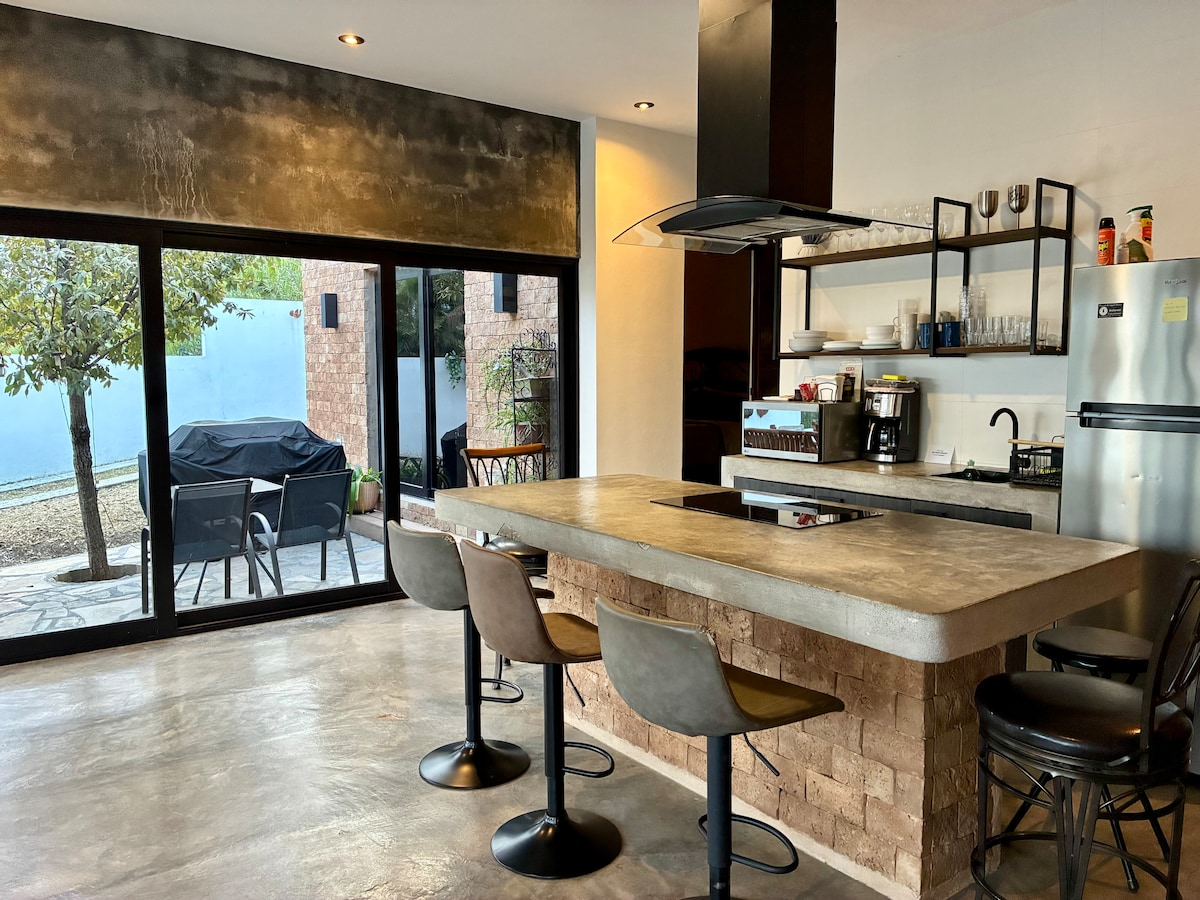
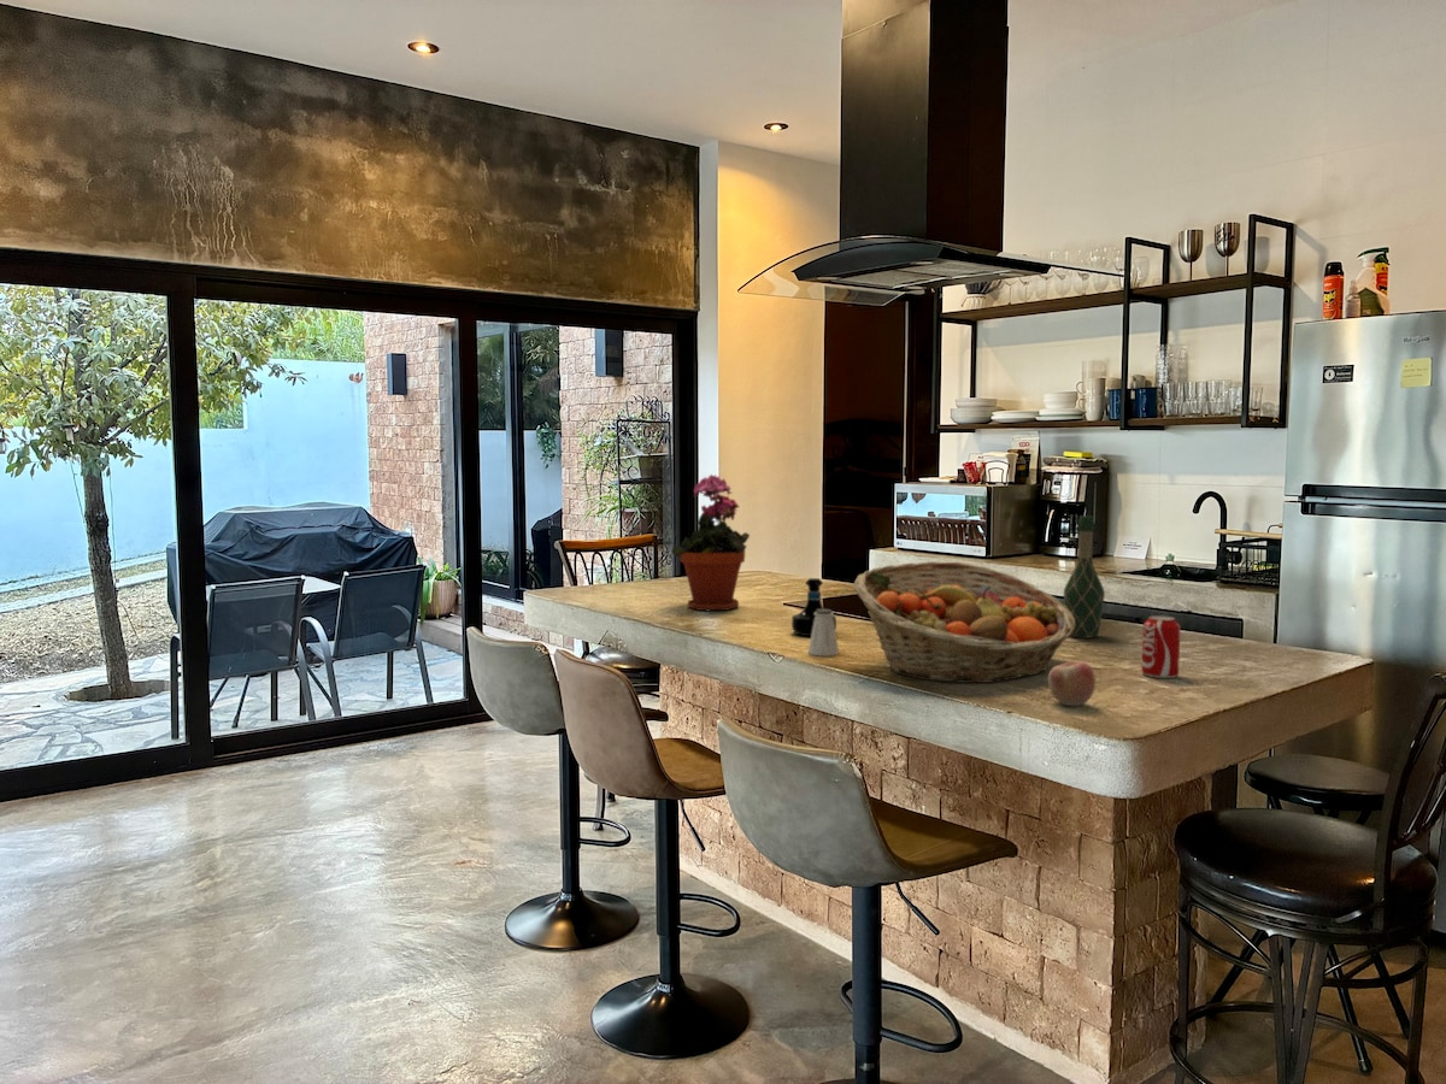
+ potted plant (715, 541)
+ wine bottle (1084, 576)
+ fruit basket (963, 618)
+ apple (1071, 683)
+ beverage can (1160, 646)
+ tequila bottle (813, 606)
+ saltshaker (823, 631)
